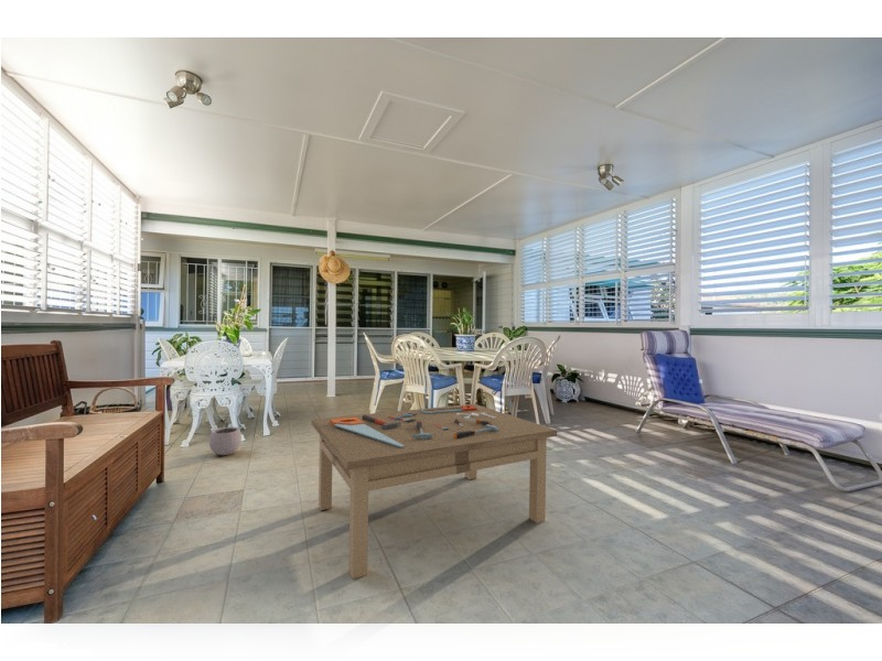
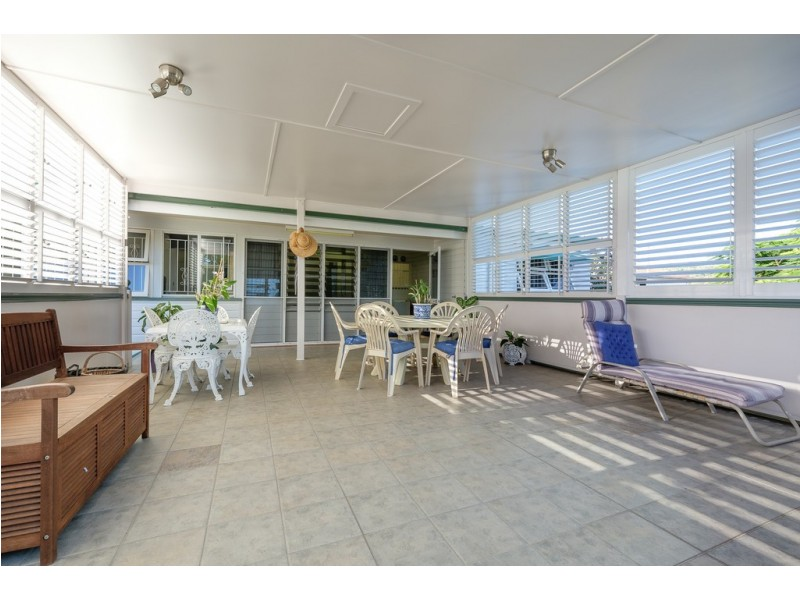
- coffee table (429, 466)
- plant pot (225, 436)
